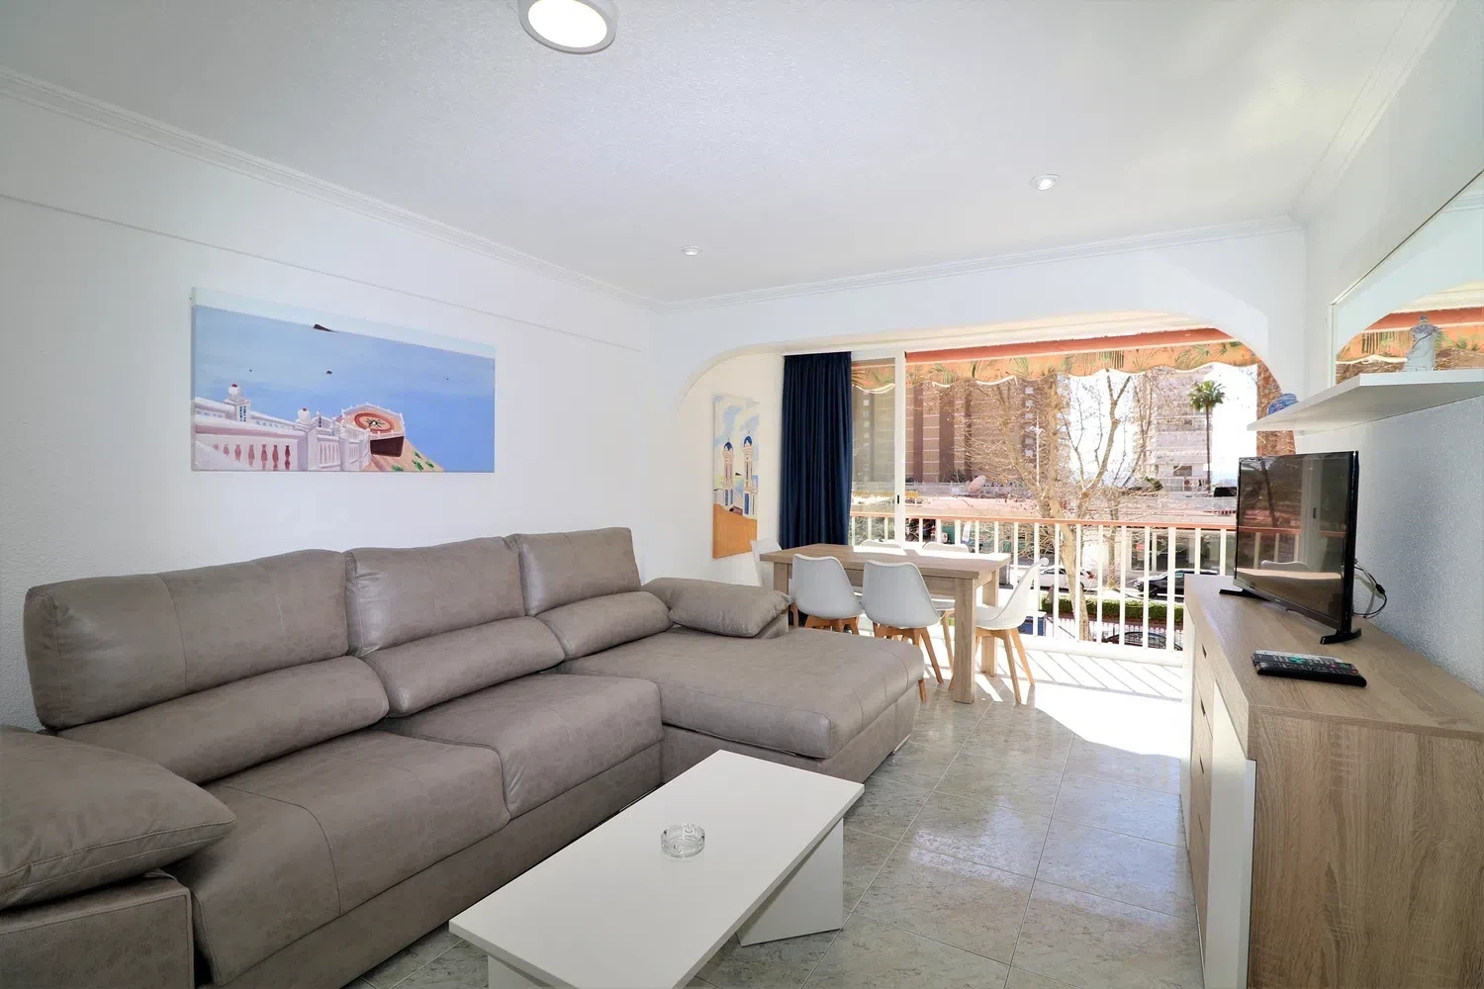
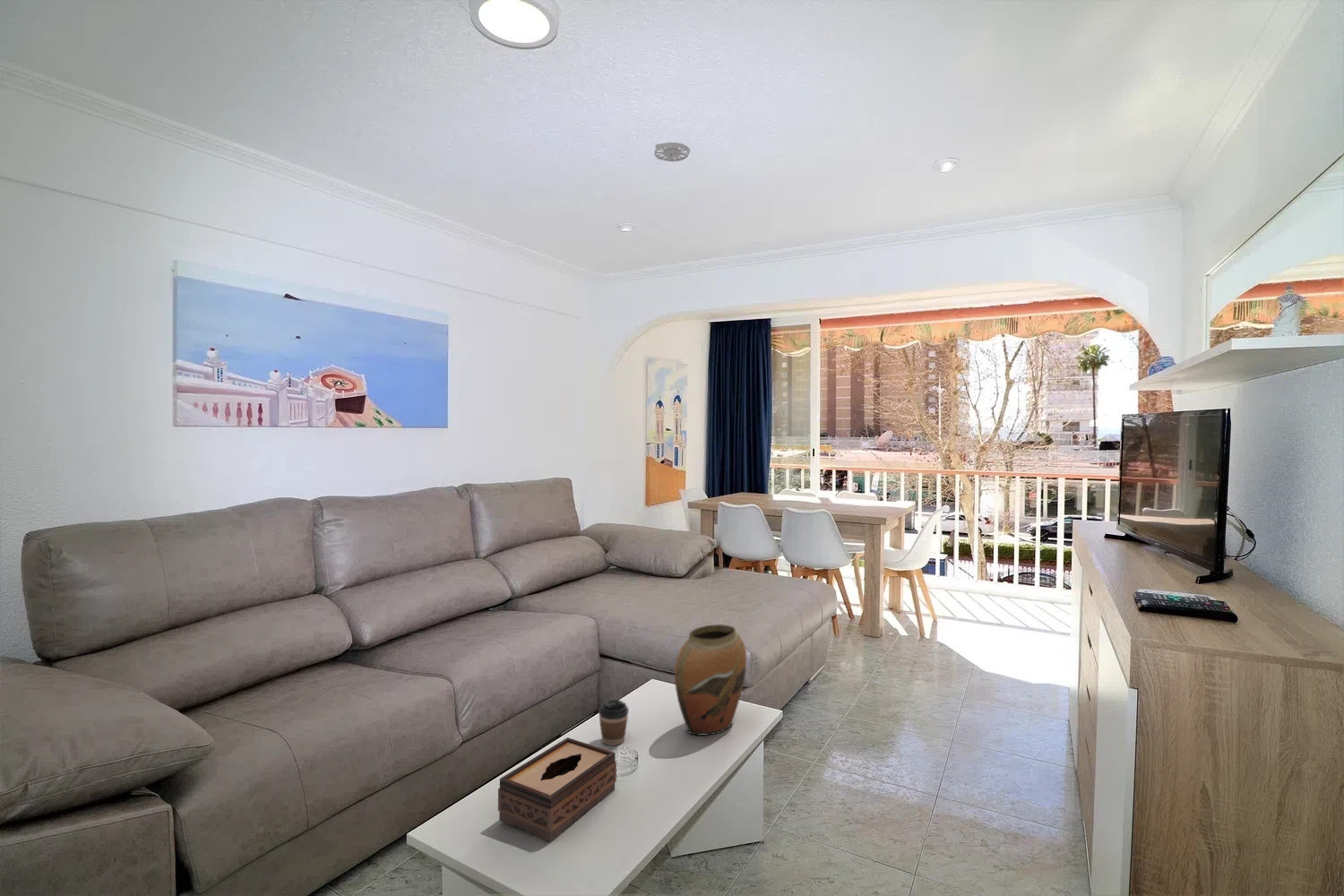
+ vase (711, 677)
+ coffee cup (613, 719)
+ tissue box (559, 785)
+ smoke detector (672, 153)
